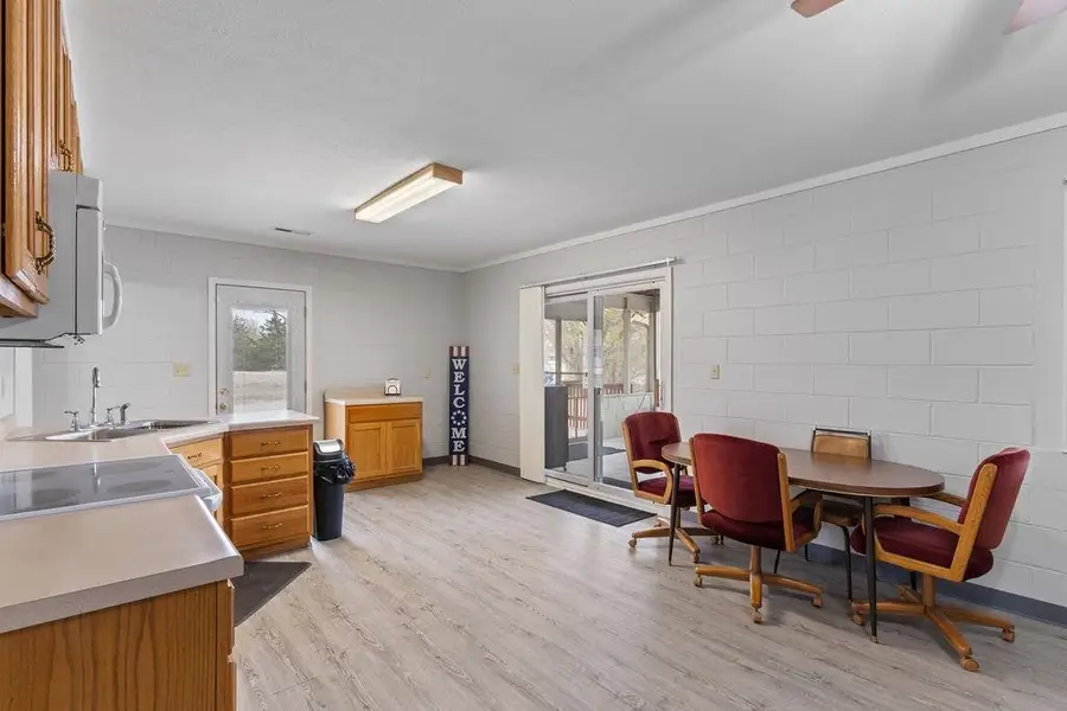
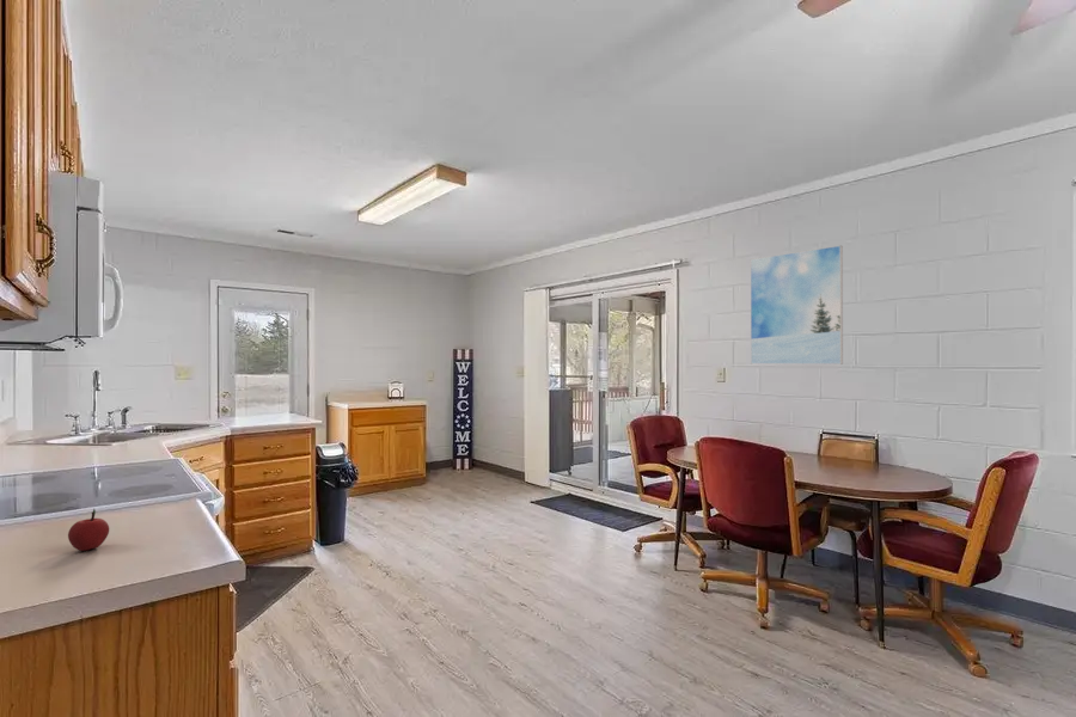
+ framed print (793, 308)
+ apple (88, 529)
